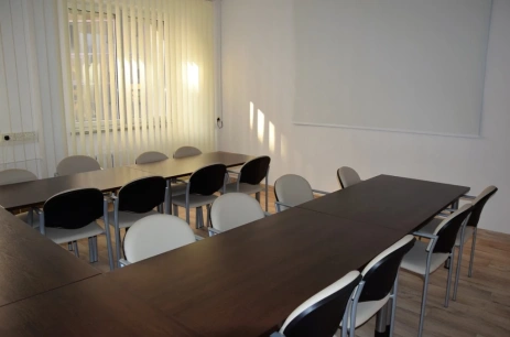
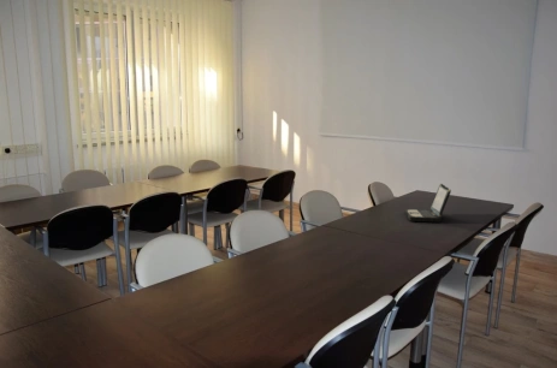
+ laptop (432, 203)
